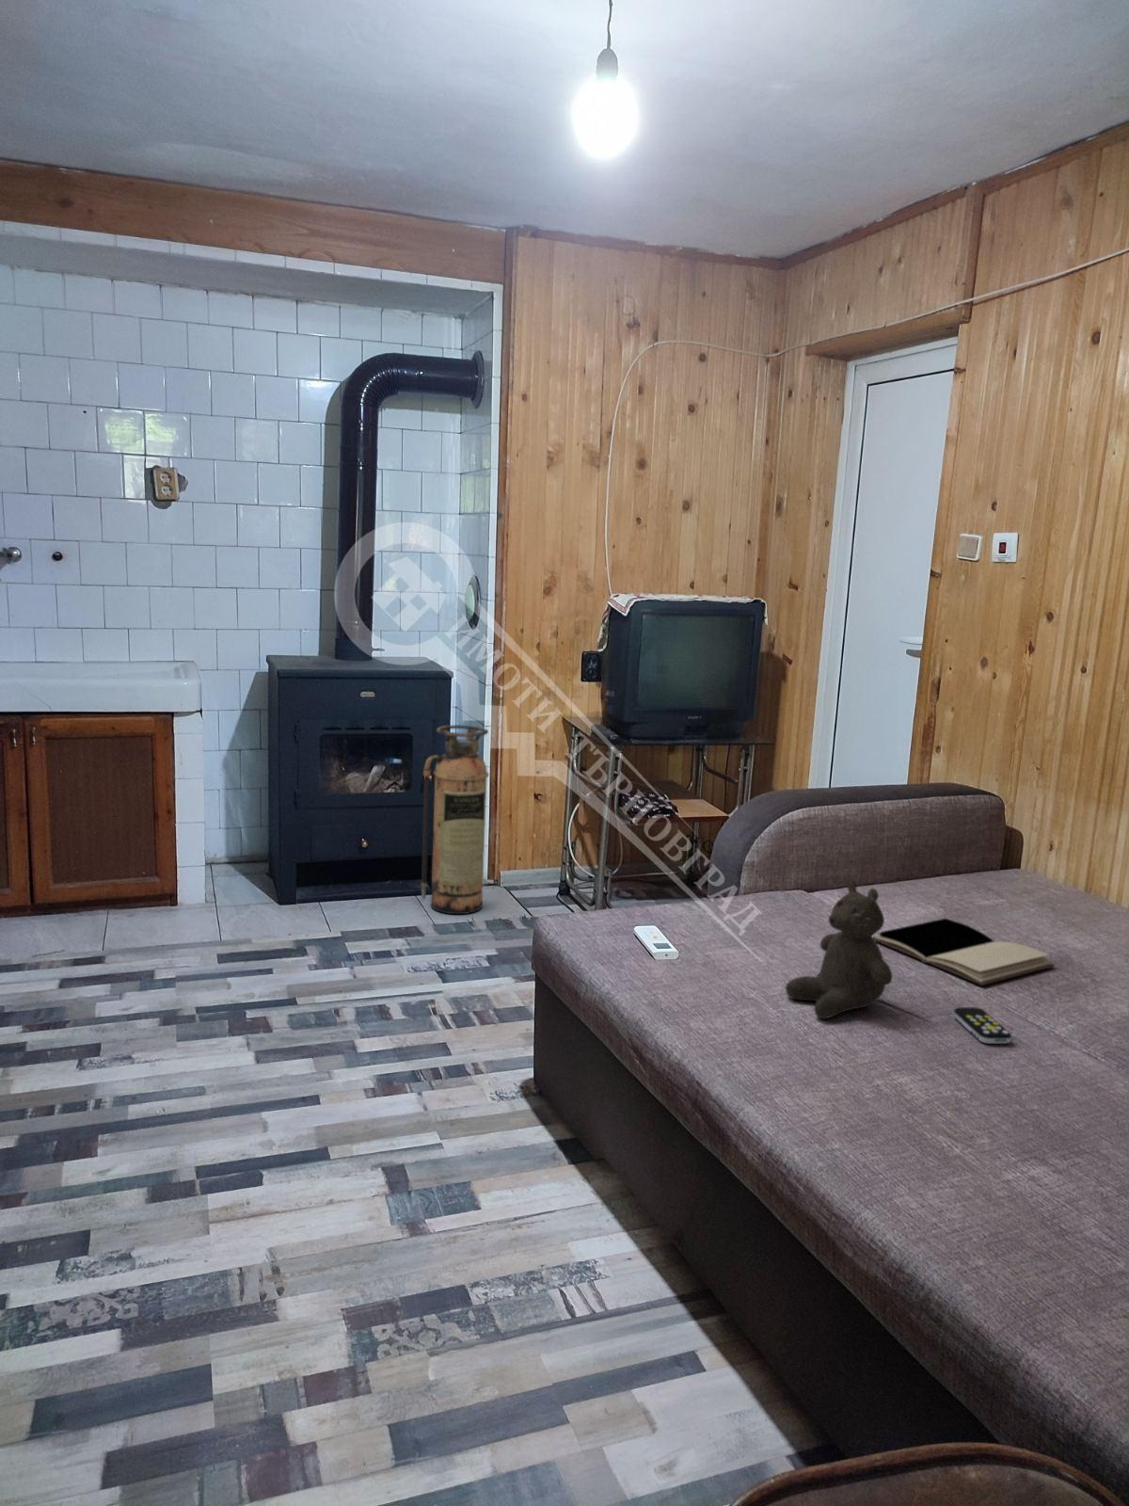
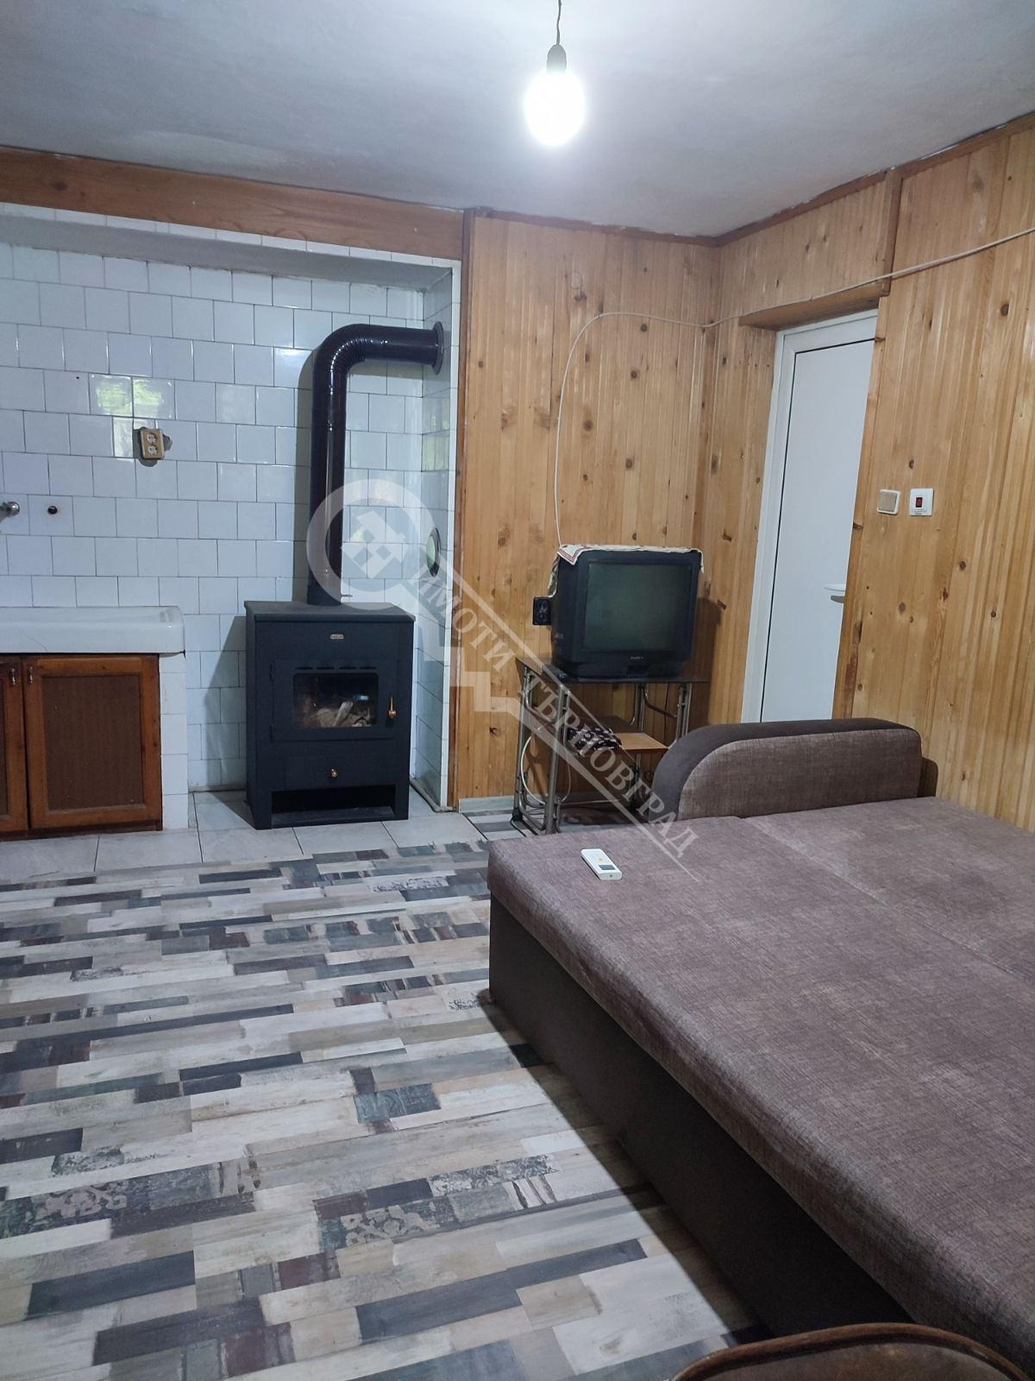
- book (961, 947)
- fire extinguisher (454, 819)
- remote control (981, 1025)
- teddy bear (840, 945)
